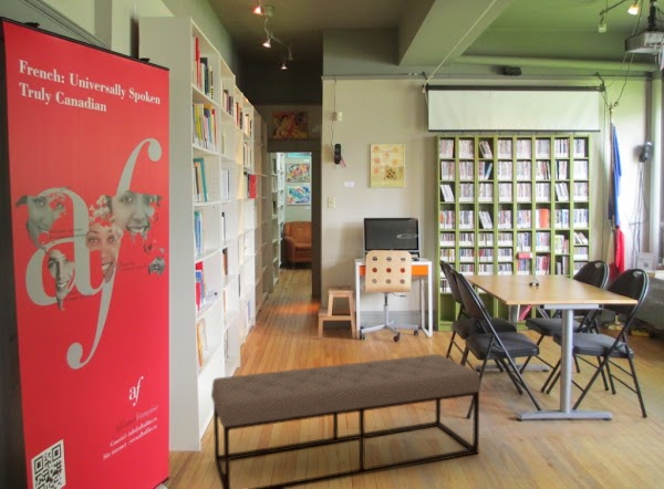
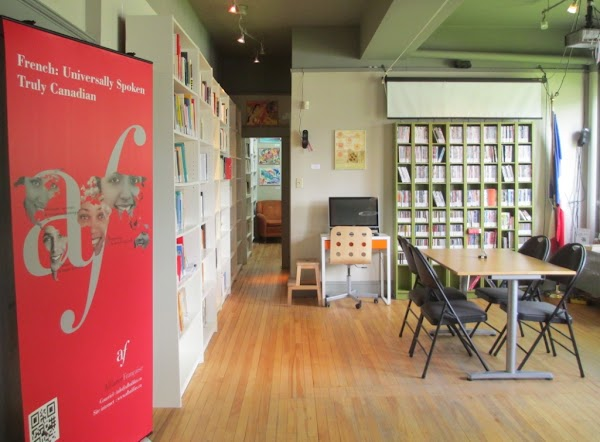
- bench (347, 413)
